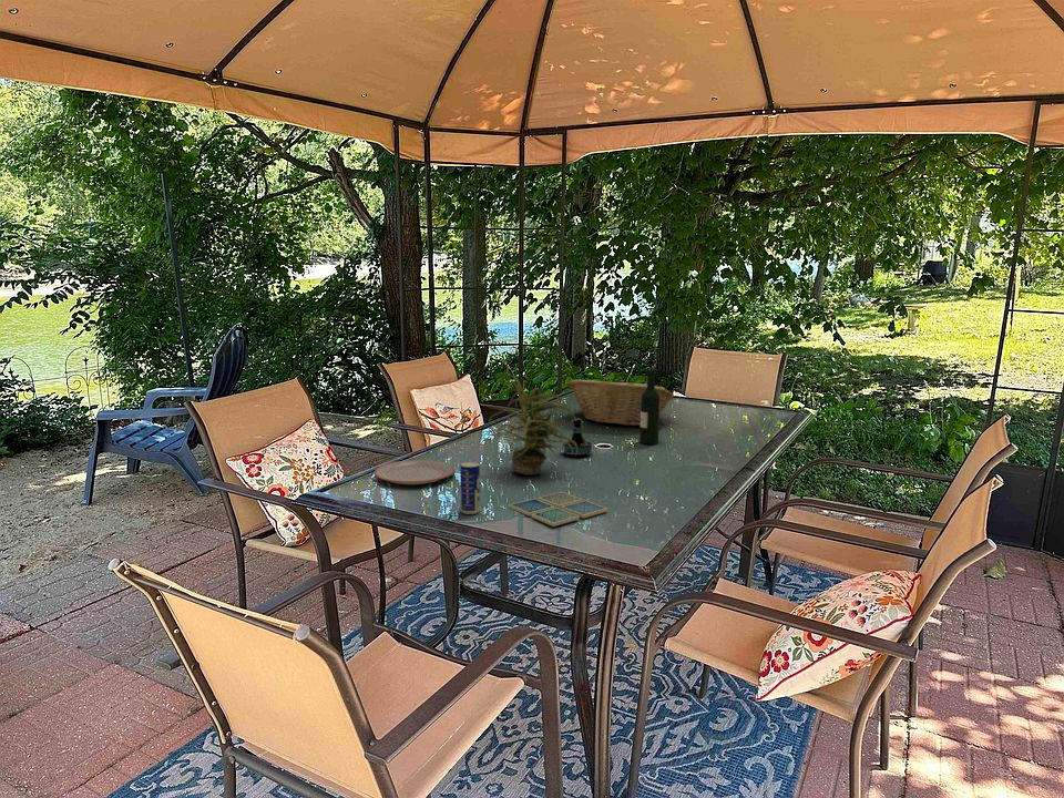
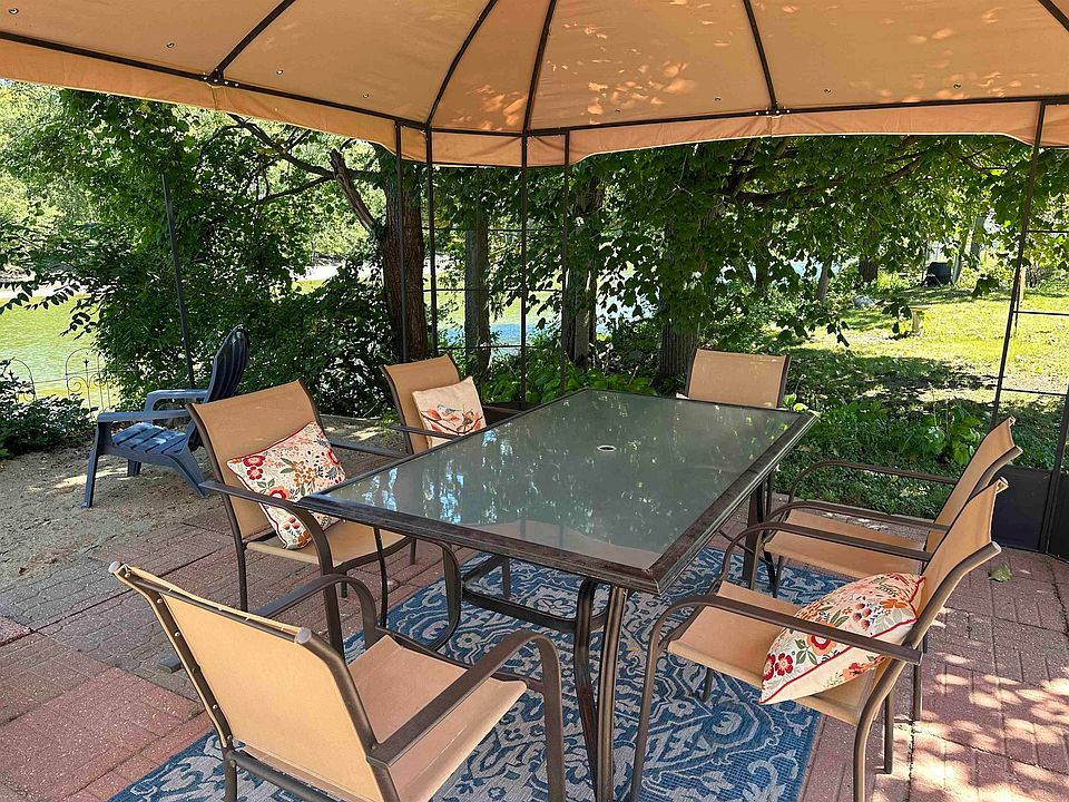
- wine bottle (649, 406)
- drink coaster (557, 508)
- potted plant (530, 423)
- beverage can (470, 488)
- tequila bottle (576, 436)
- fruit basket (620, 398)
- plate (415, 473)
